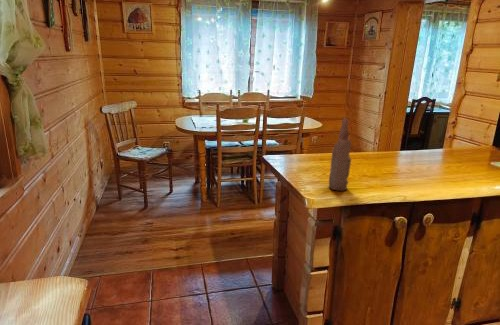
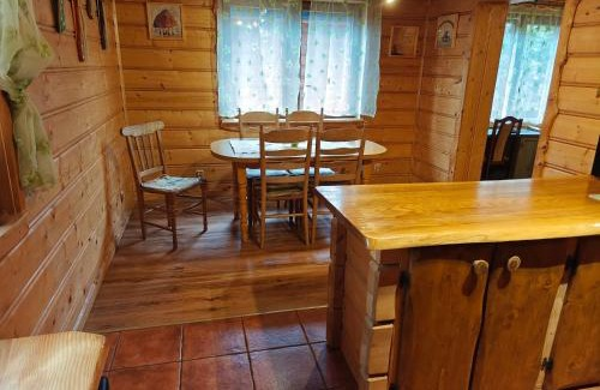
- bottle (341, 154)
